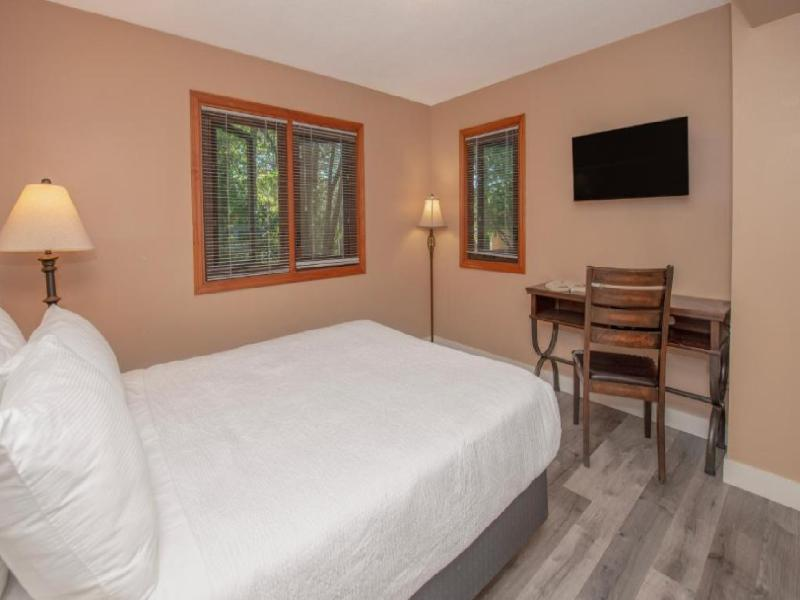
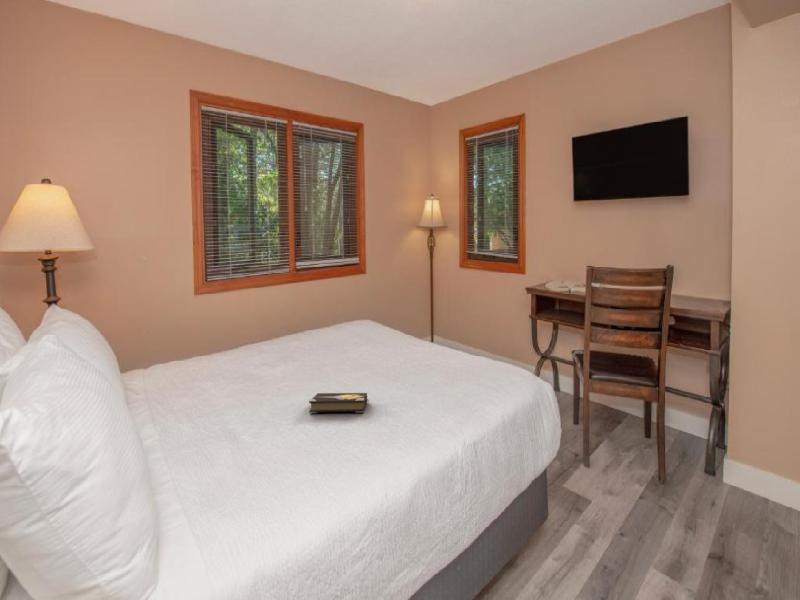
+ hardback book (339, 401)
